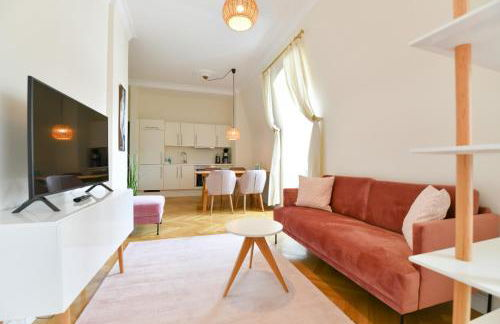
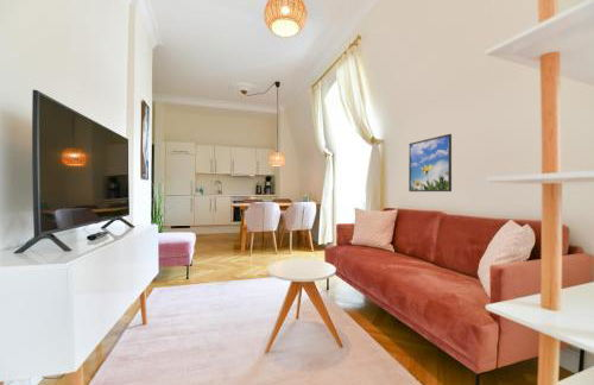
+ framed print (428, 165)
